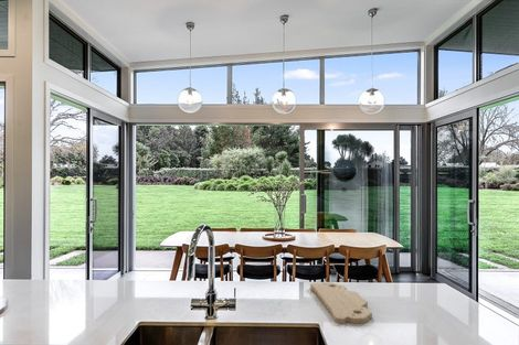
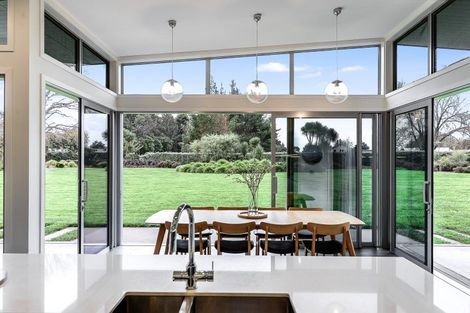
- cutting board (341, 300)
